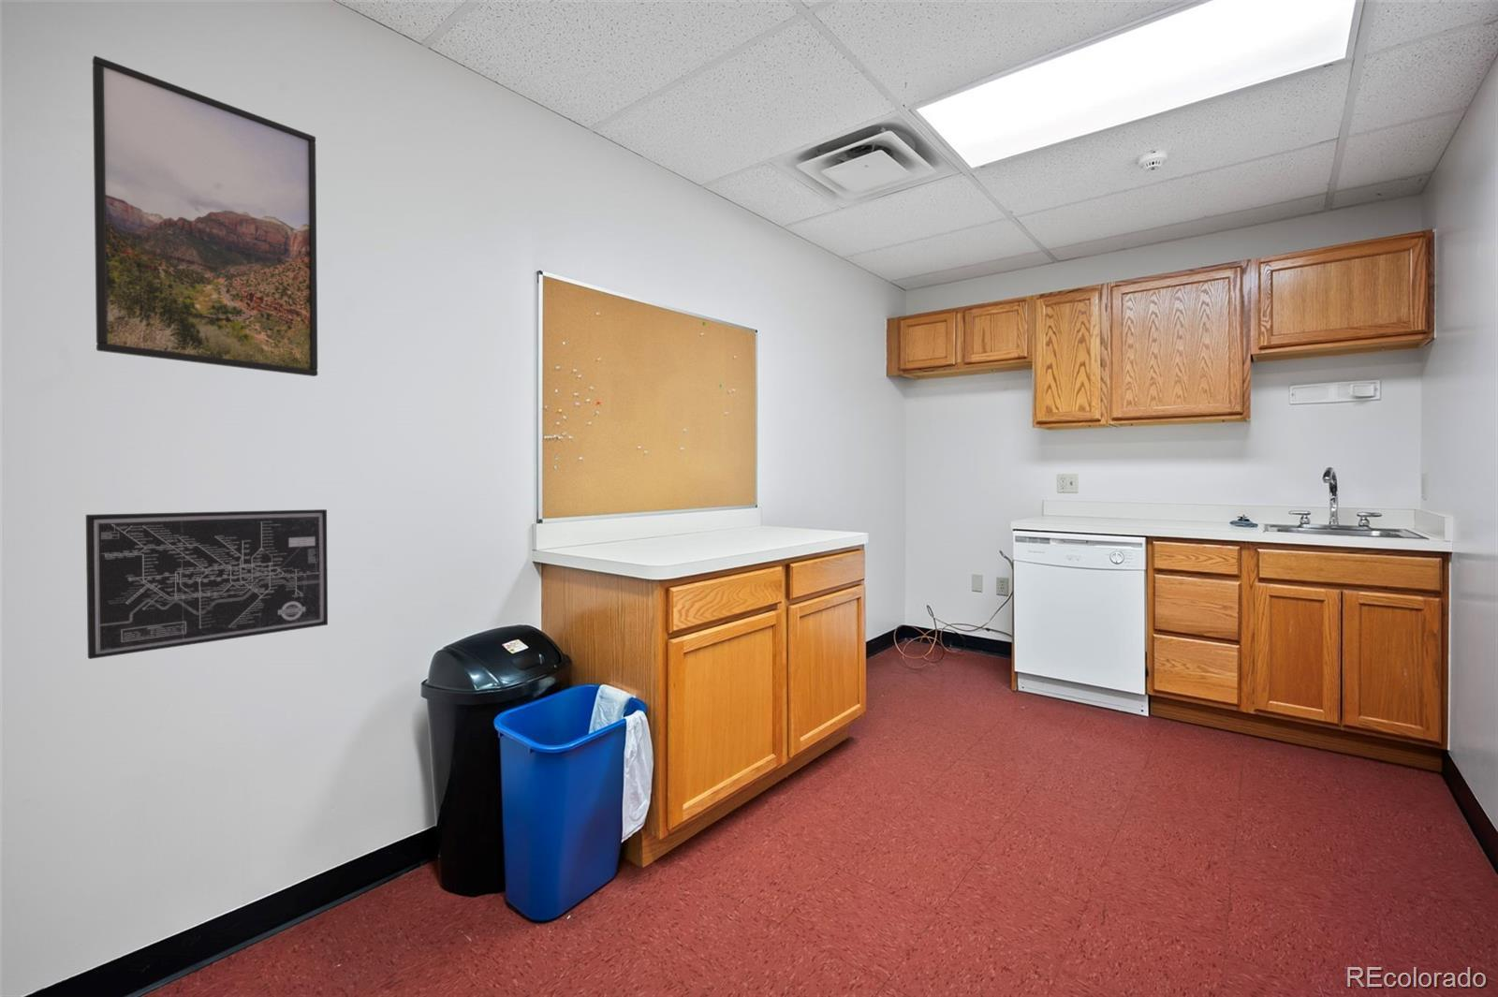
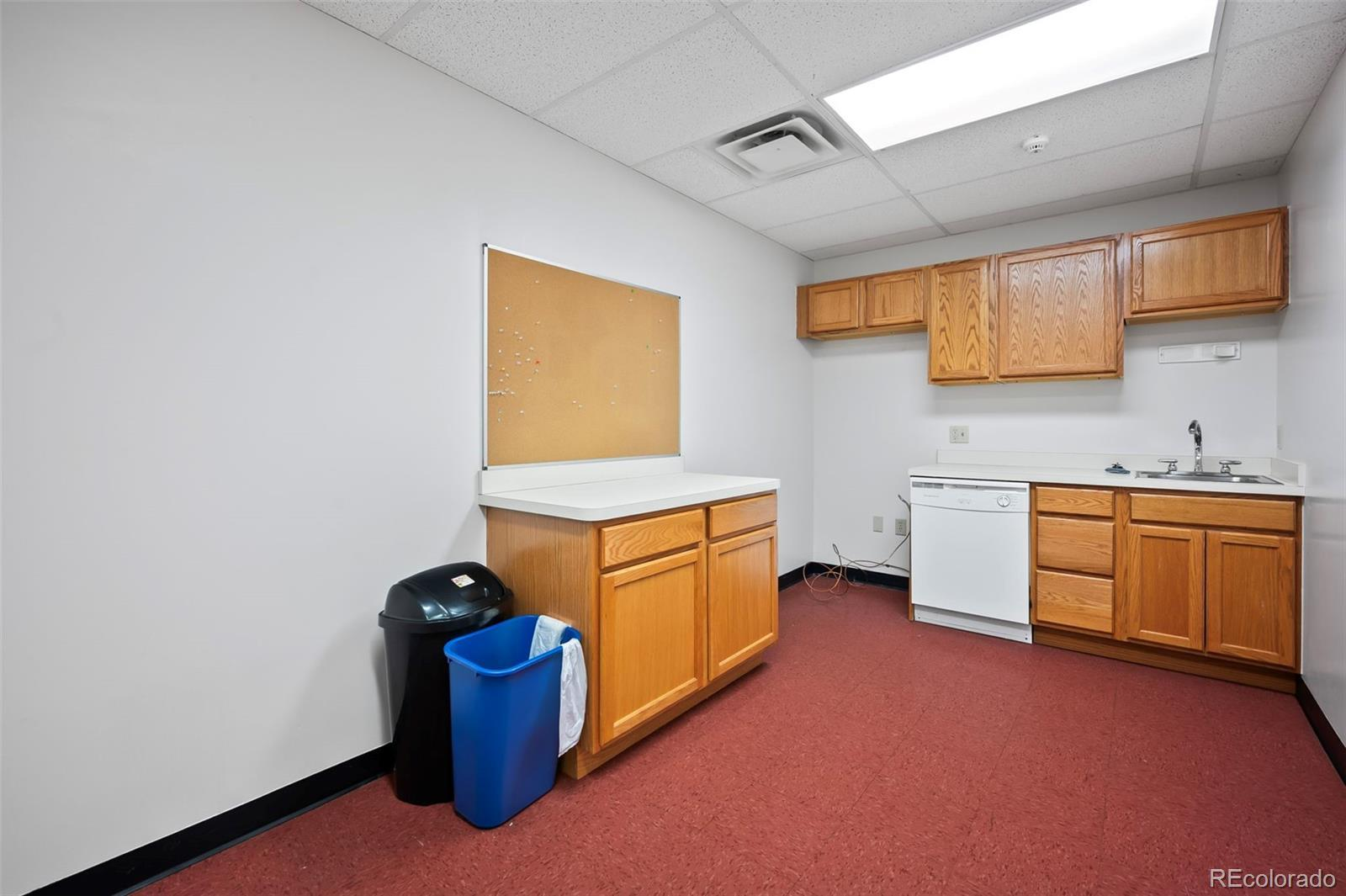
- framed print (216, 233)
- wall art (219, 575)
